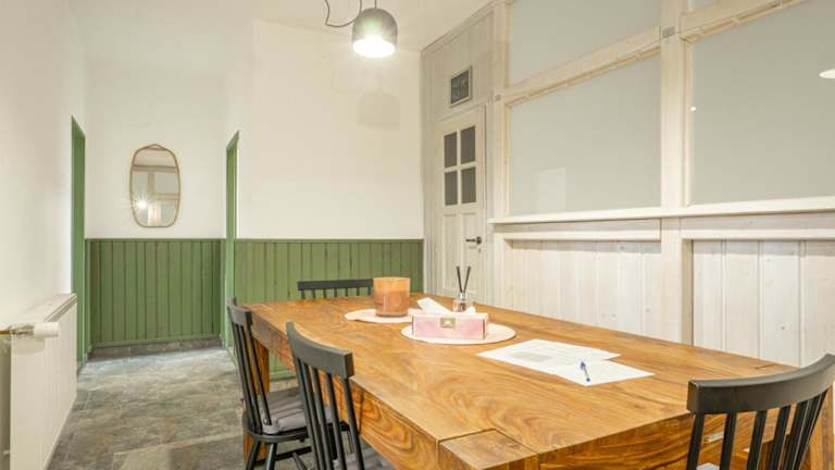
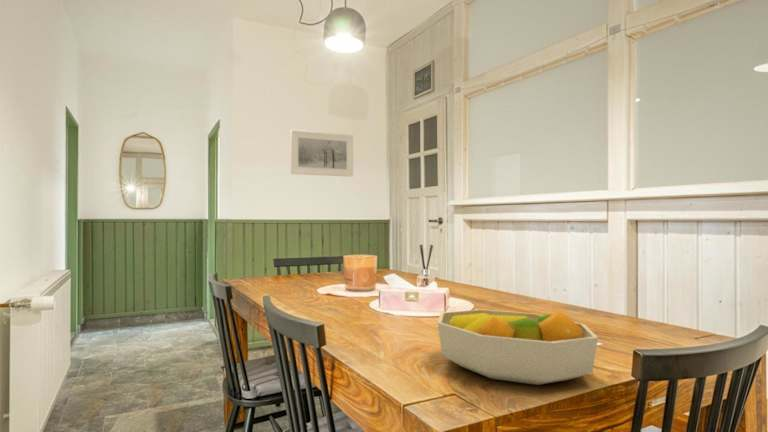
+ fruit bowl (510, 335)
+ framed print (322, 153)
